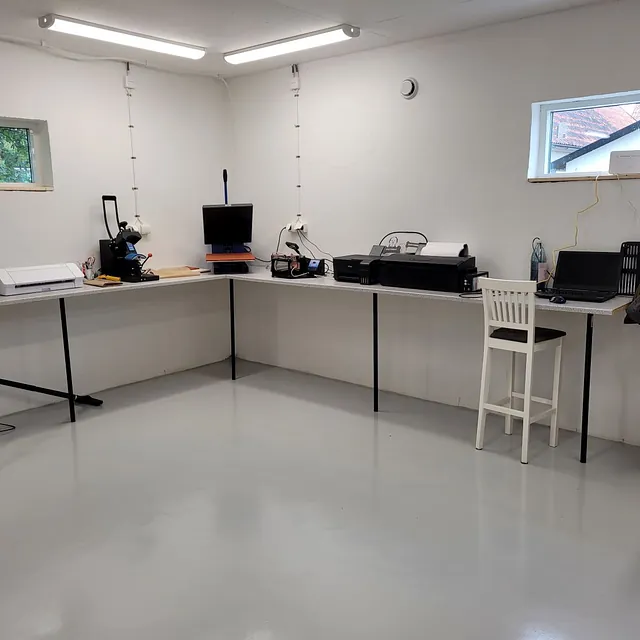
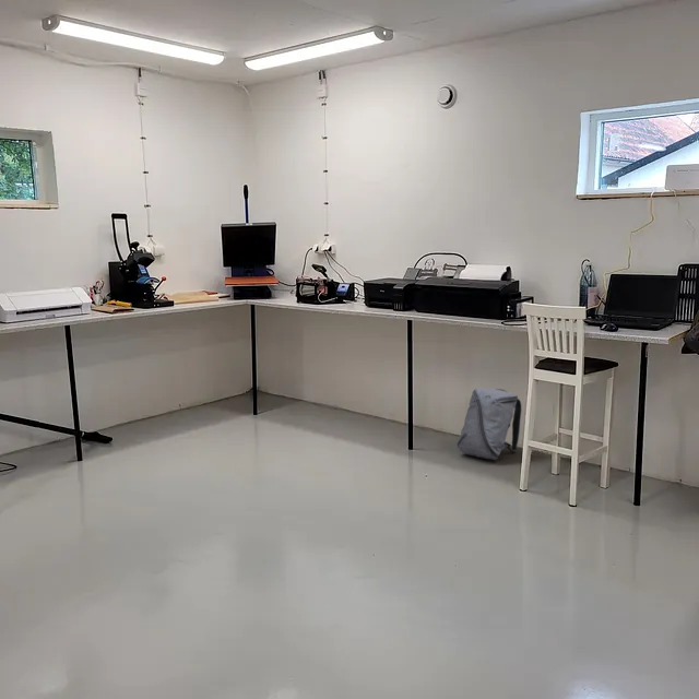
+ backpack (489, 422)
